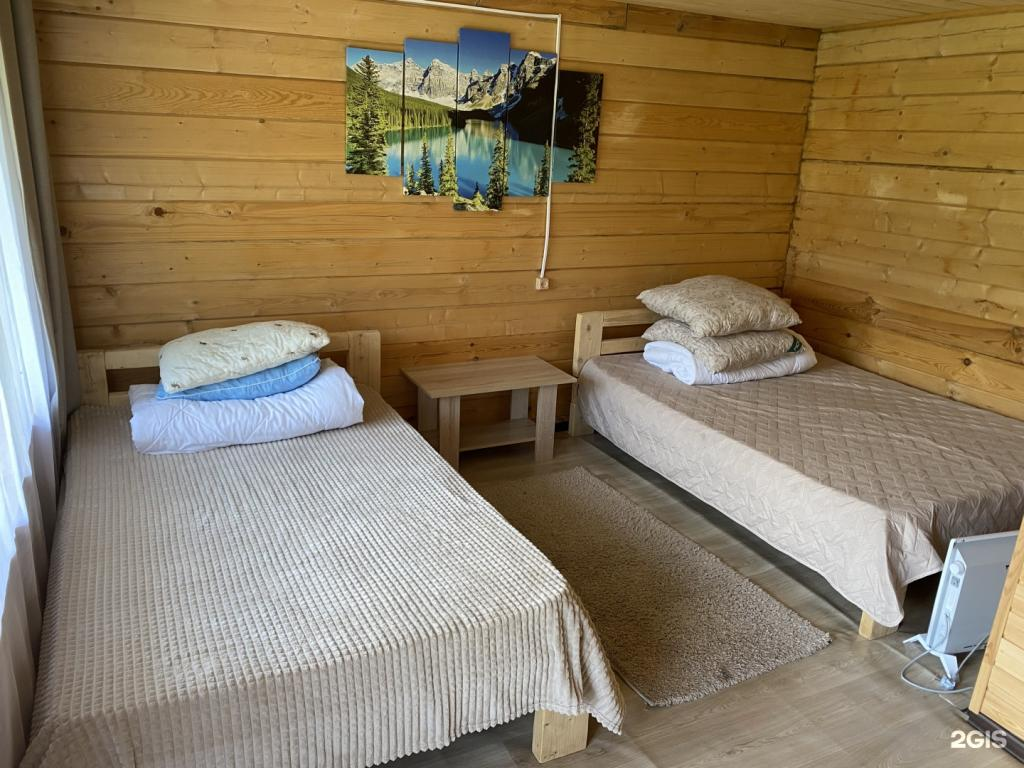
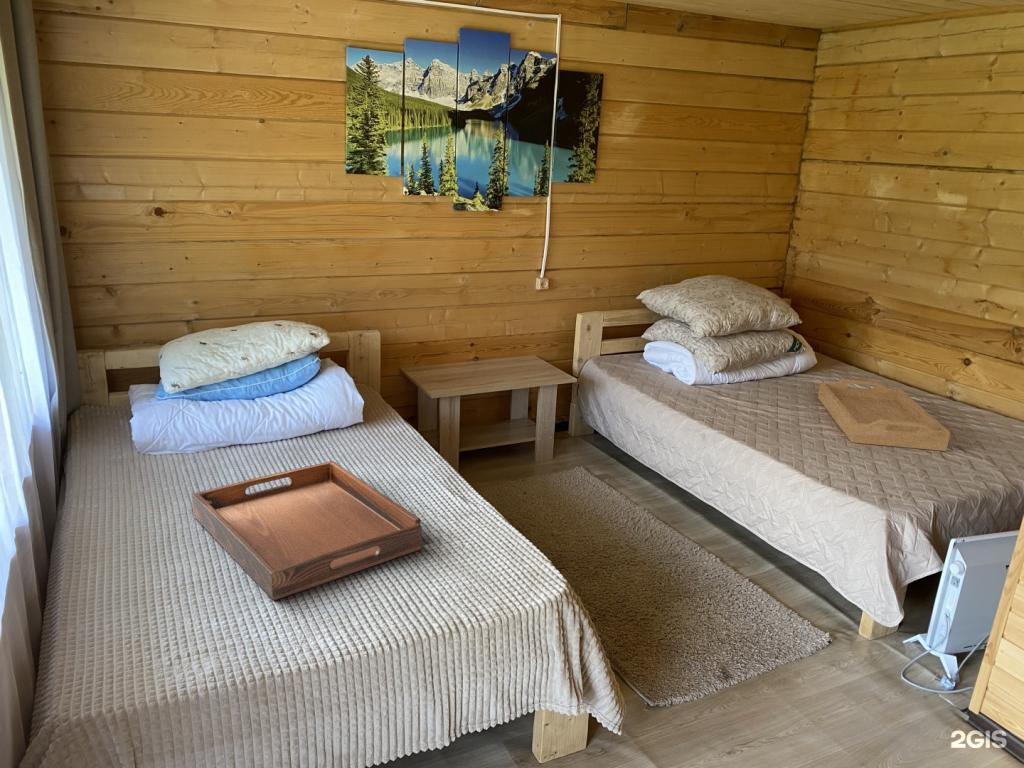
+ serving tray (878, 411)
+ serving tray (307, 520)
